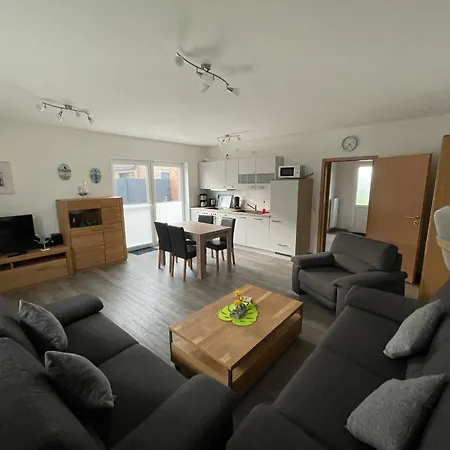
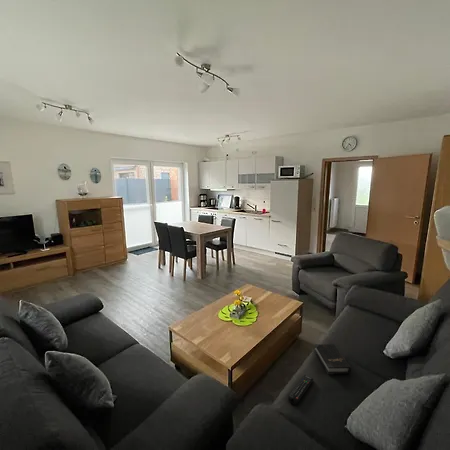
+ hardback book (331, 358)
+ remote control (301, 388)
